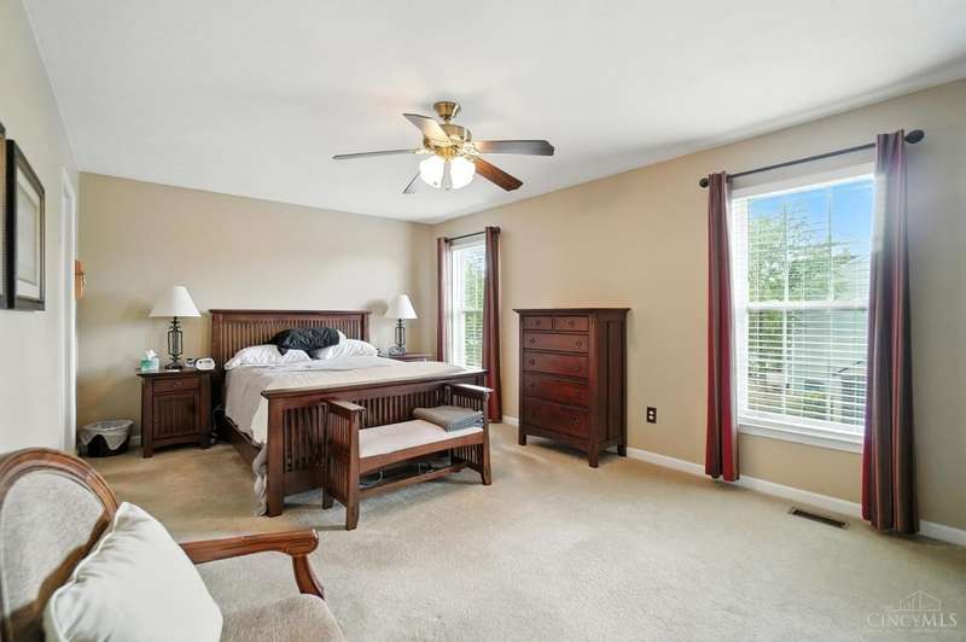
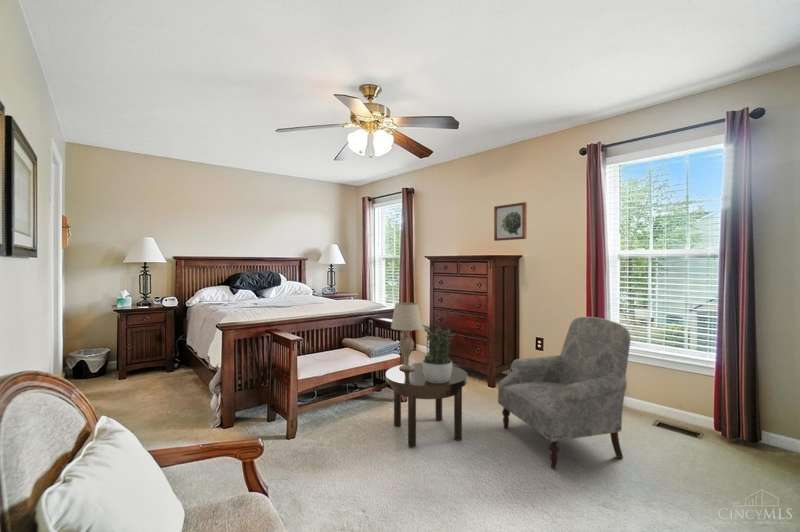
+ potted plant (439, 350)
+ side table (426, 398)
+ armchair (564, 380)
+ table lamp (406, 335)
+ wall art (509, 222)
